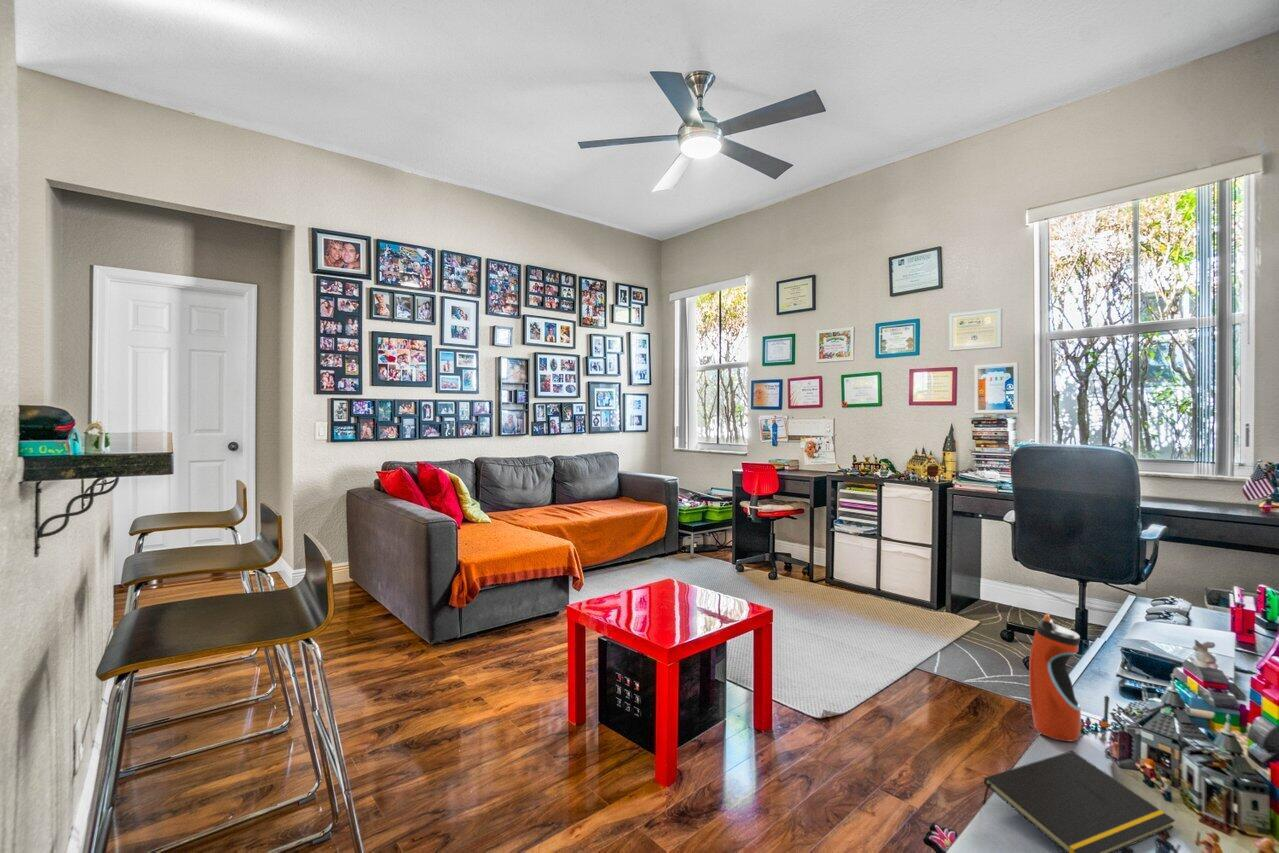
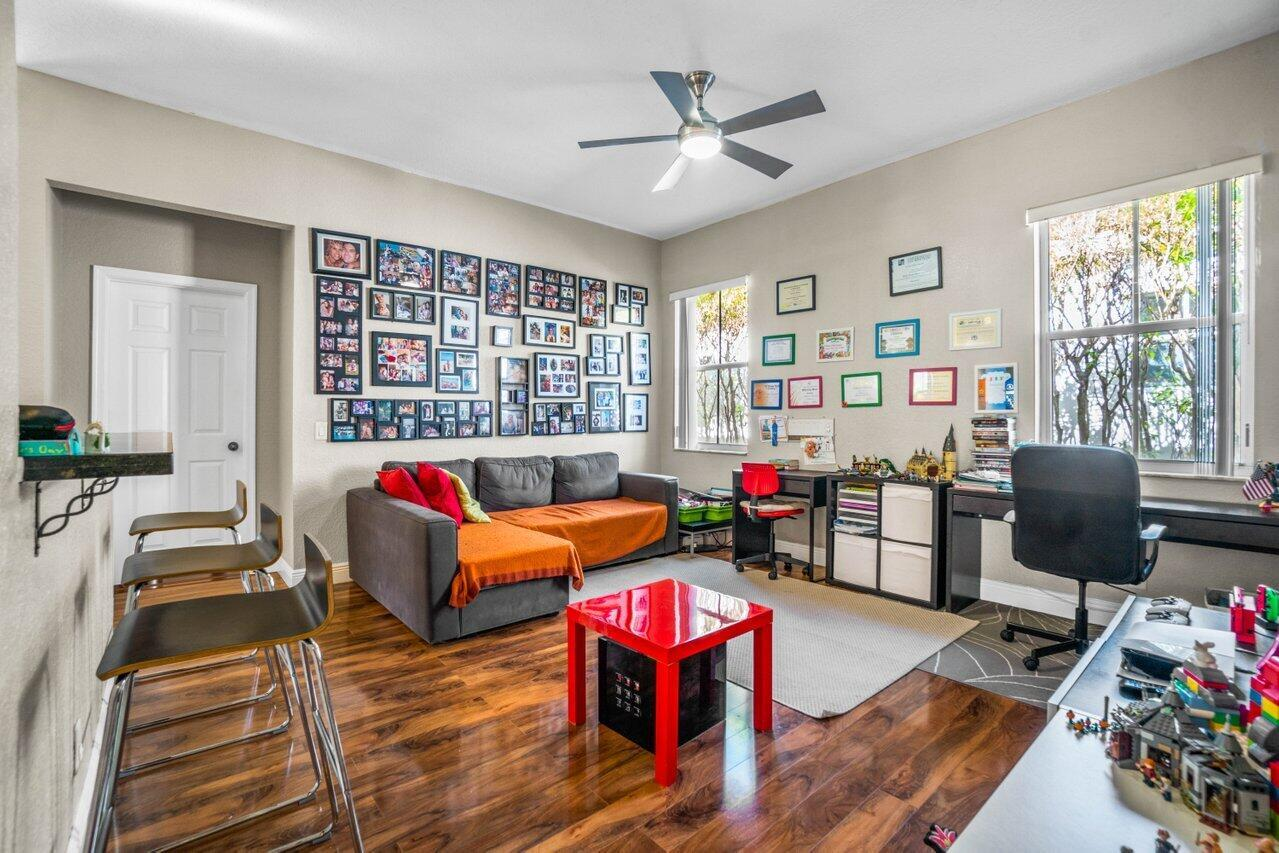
- water bottle (1054, 674)
- notepad (1076, 801)
